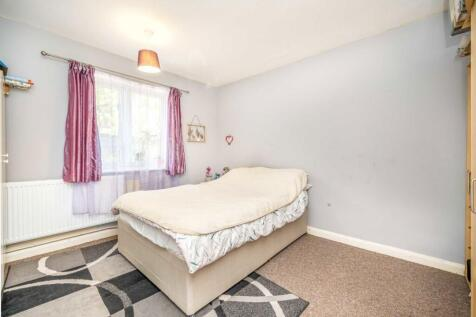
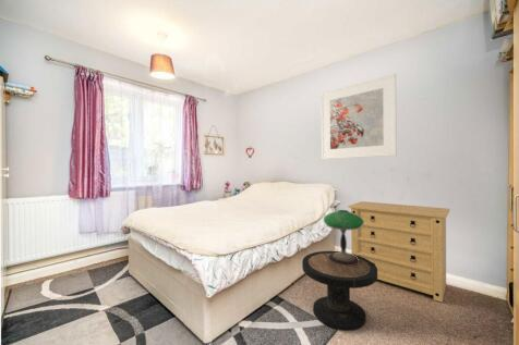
+ dresser (396, 243)
+ side table (338, 287)
+ table lamp (342, 234)
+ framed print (354, 121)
